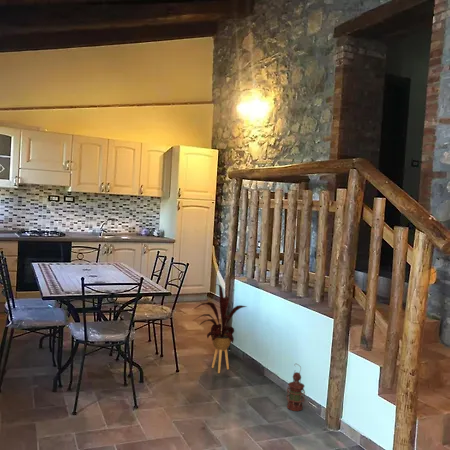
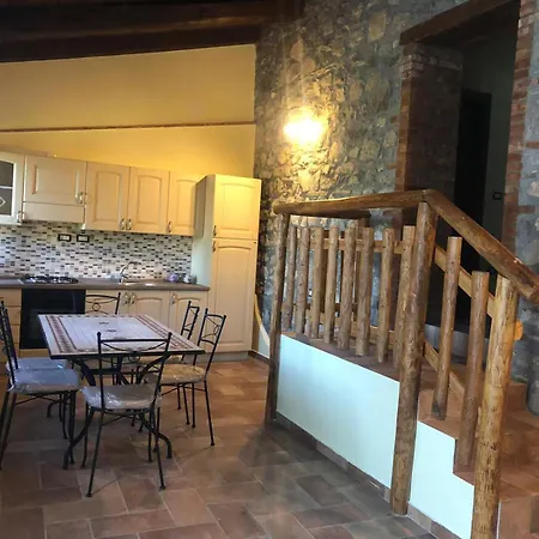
- house plant (218, 325)
- lantern (296, 386)
